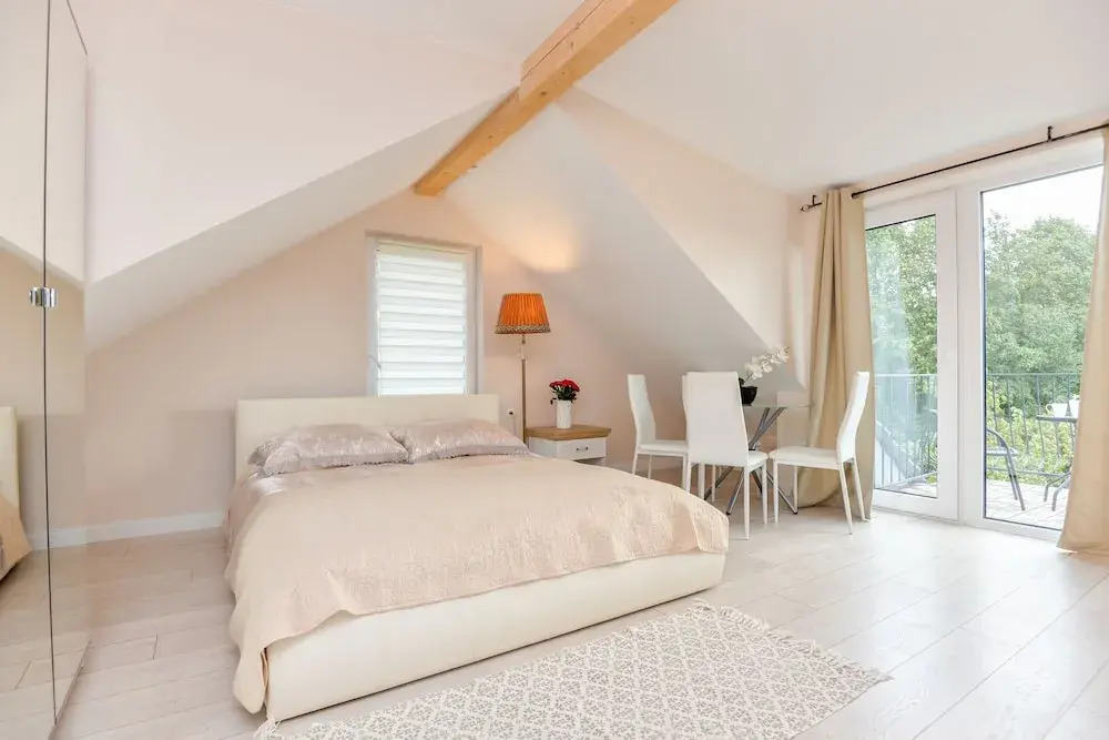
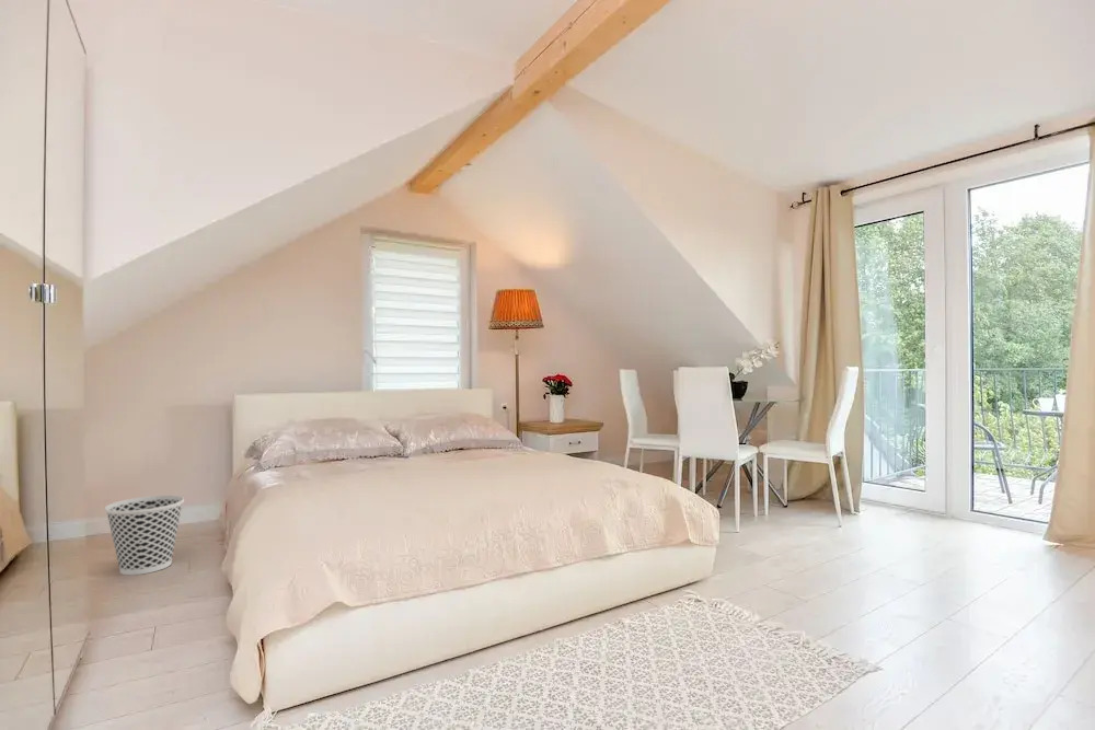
+ wastebasket (146, 534)
